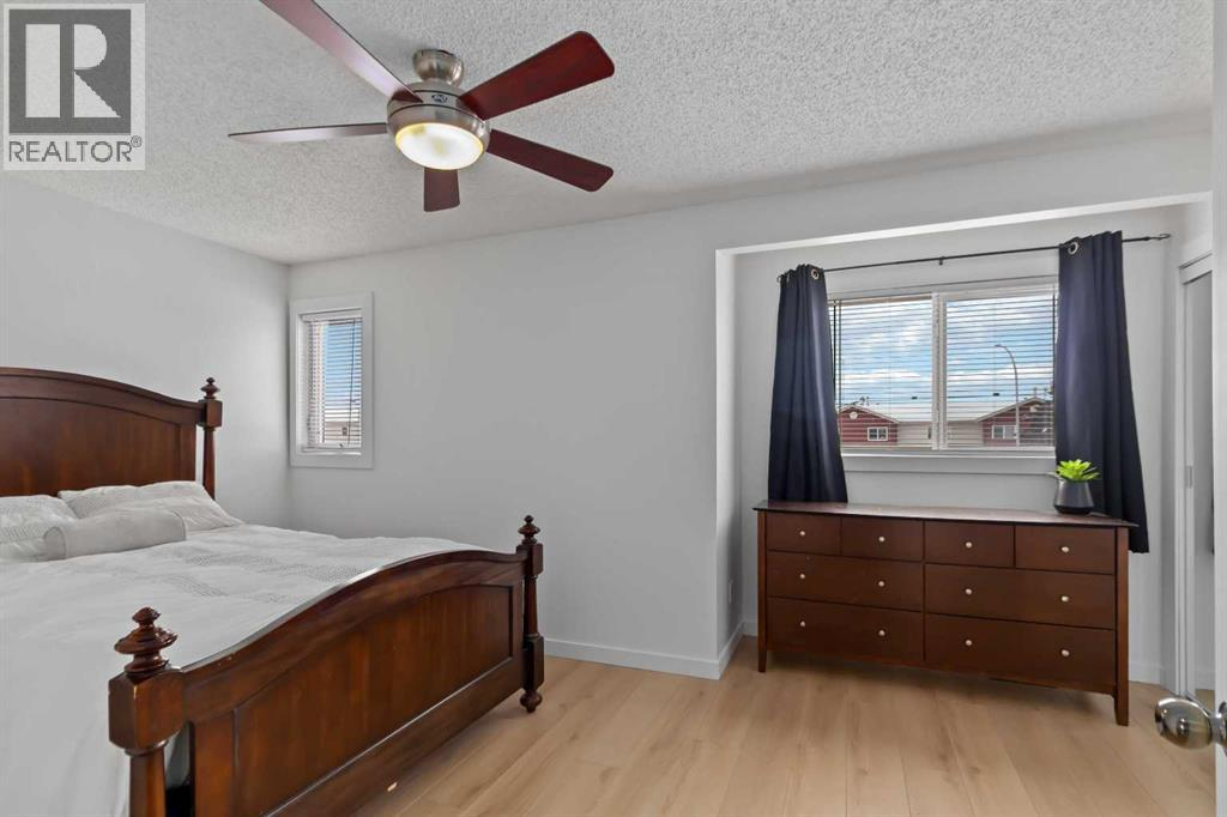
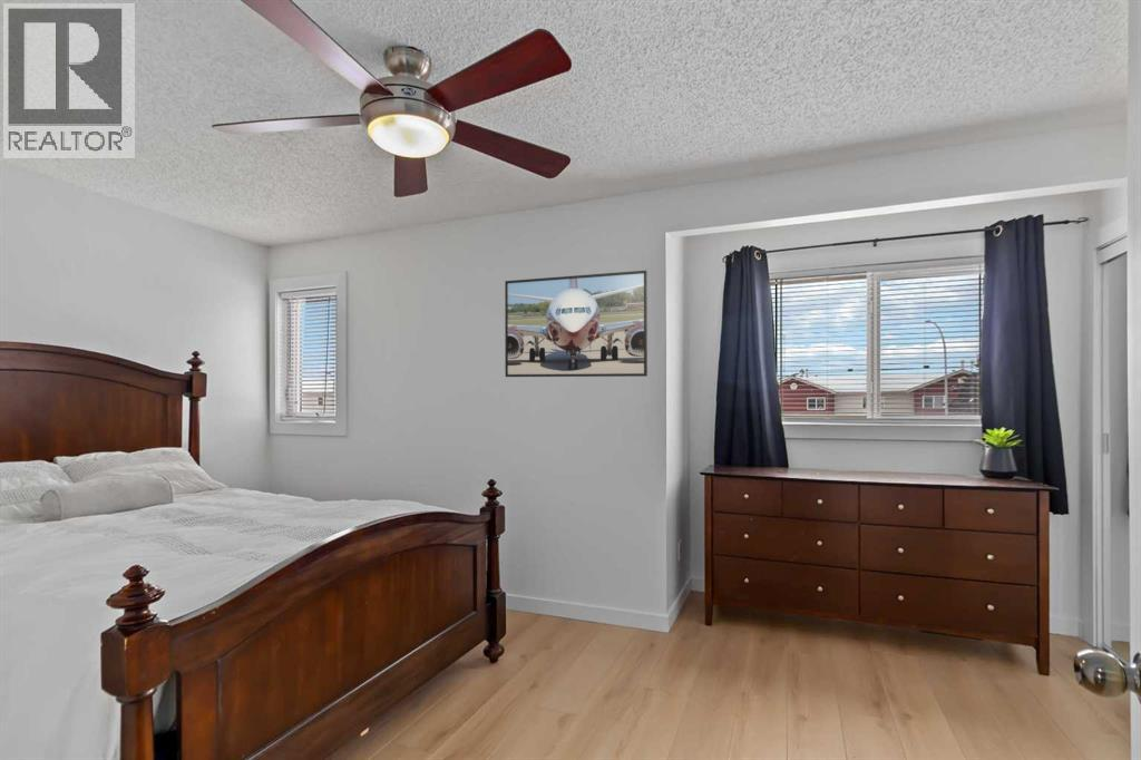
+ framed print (573, 325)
